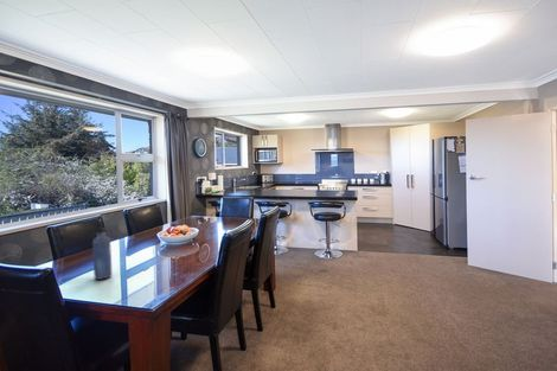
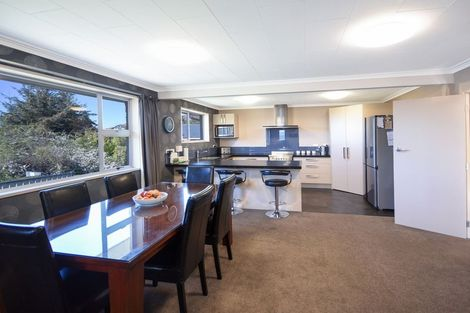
- water bottle (102, 251)
